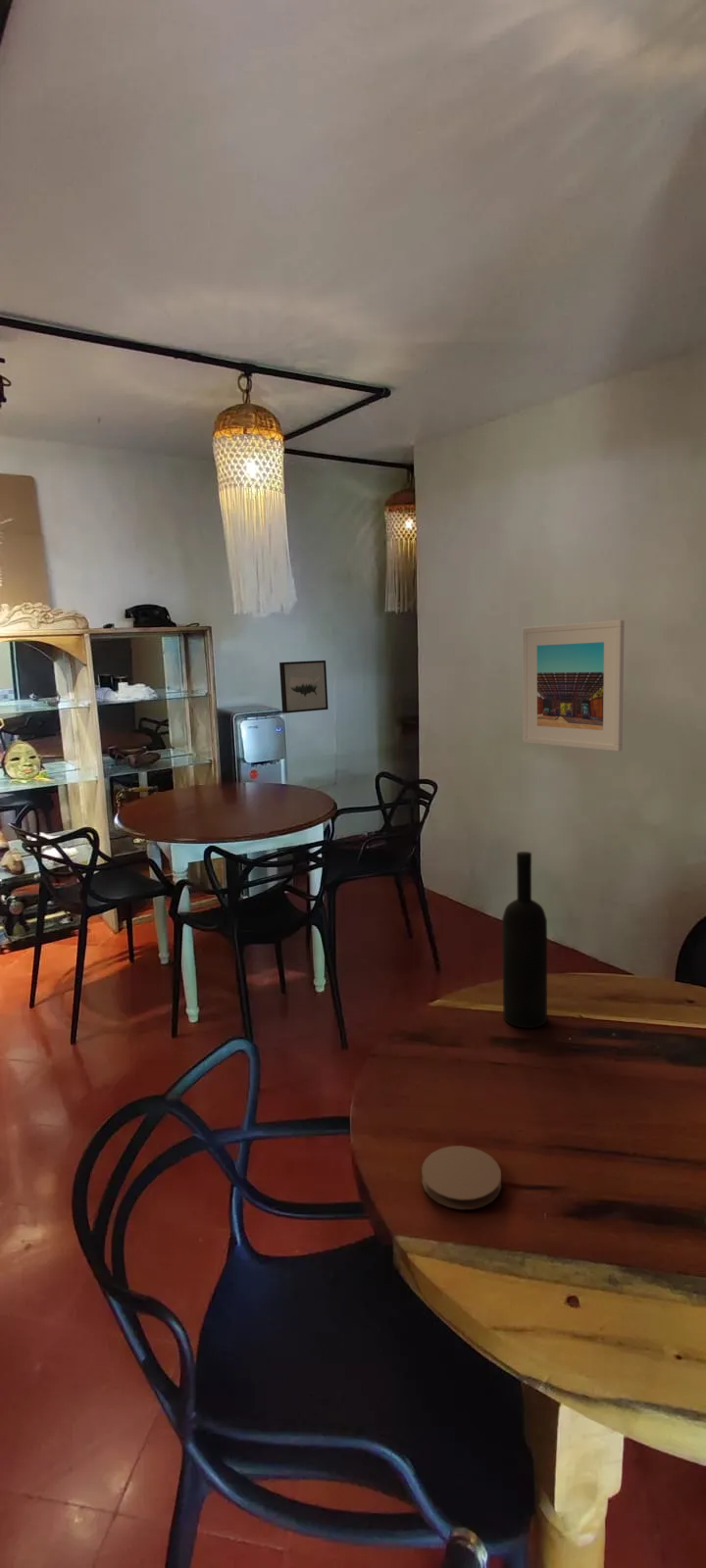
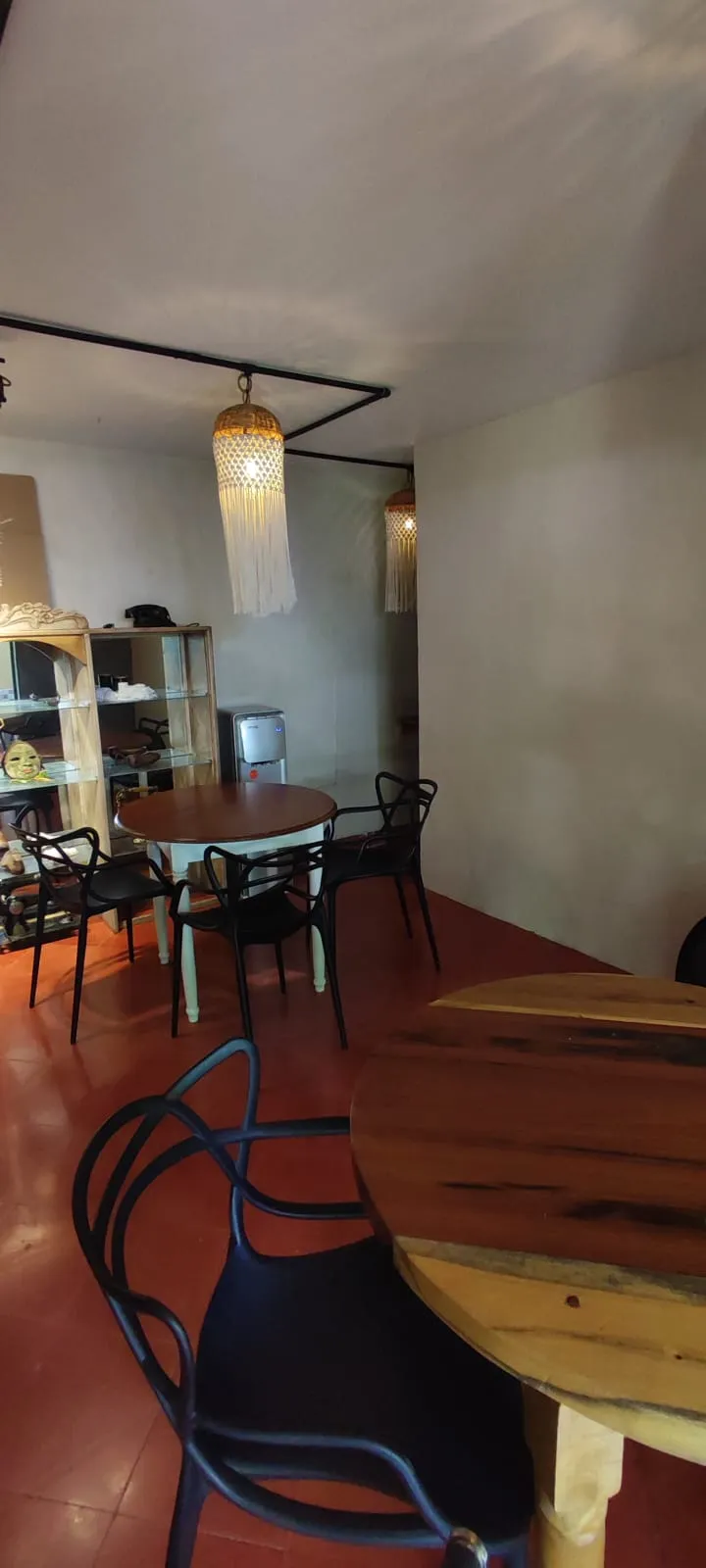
- wall art (304, 686)
- wine bottle (524, 937)
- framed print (570, 686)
- coaster (461, 1176)
